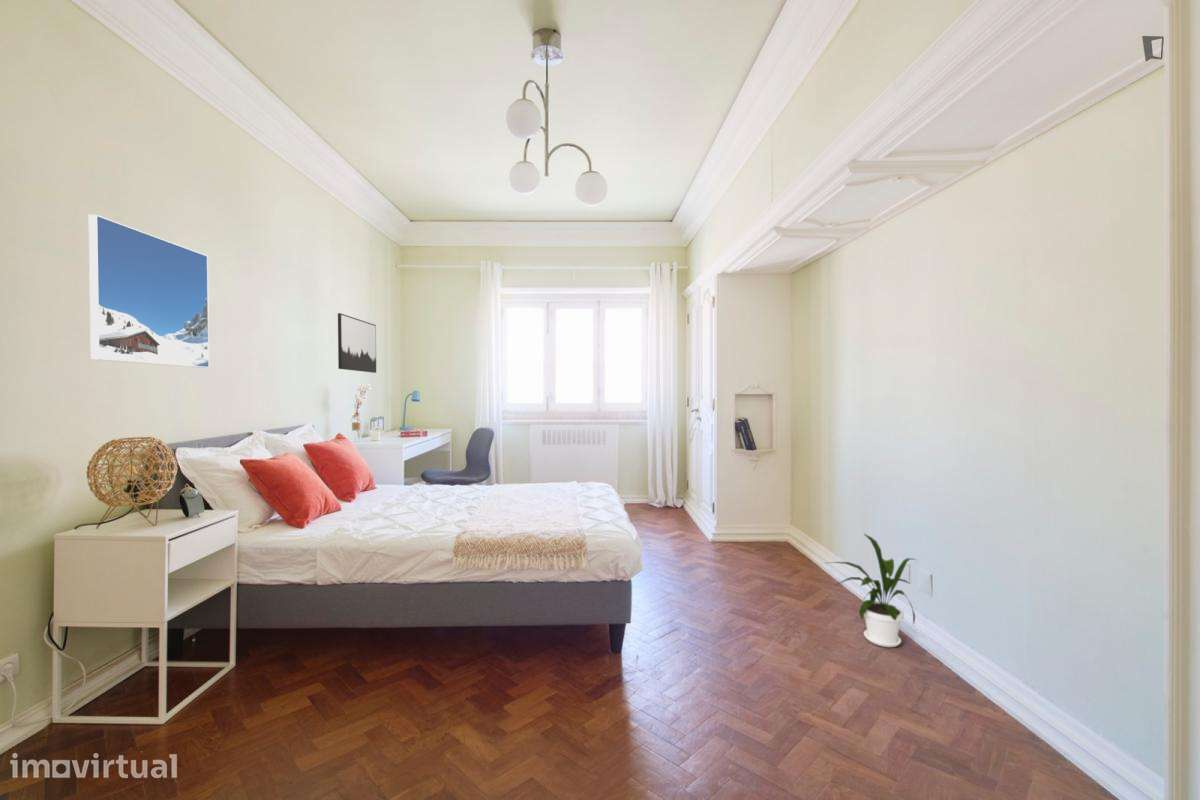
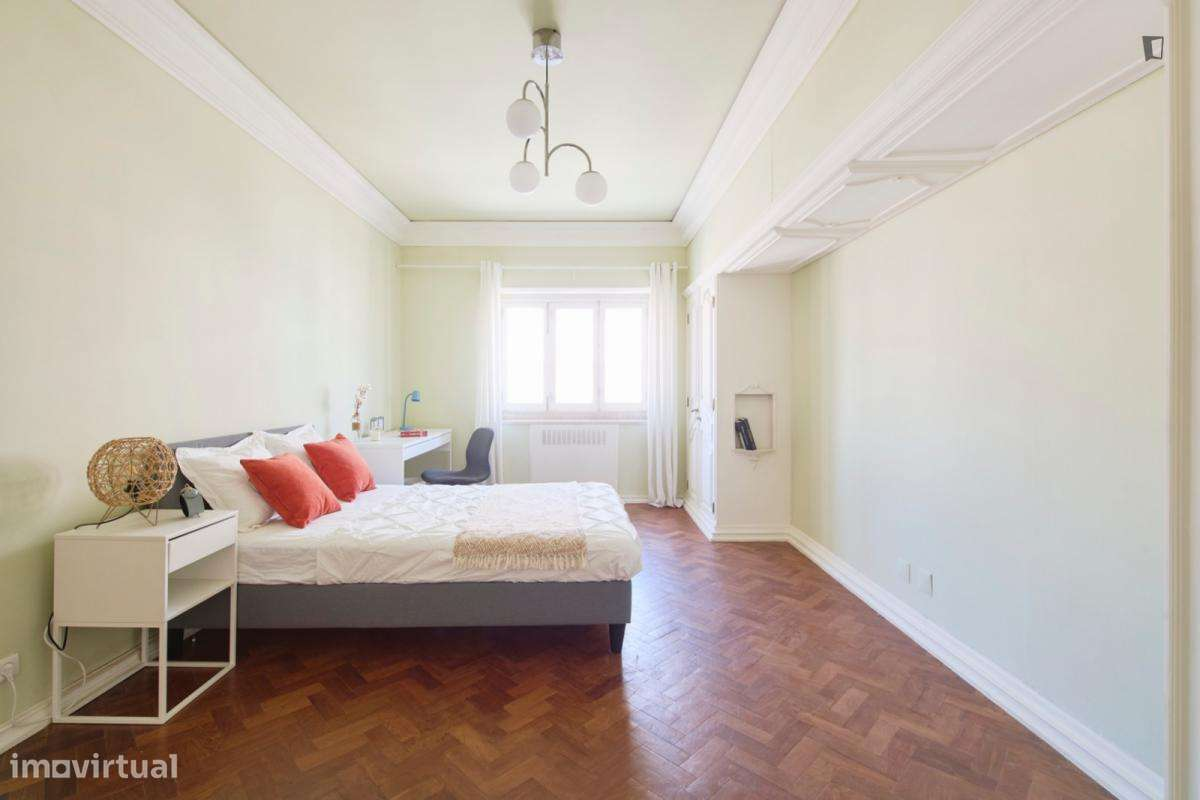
- wall art (358, 345)
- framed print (156, 301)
- house plant (879, 590)
